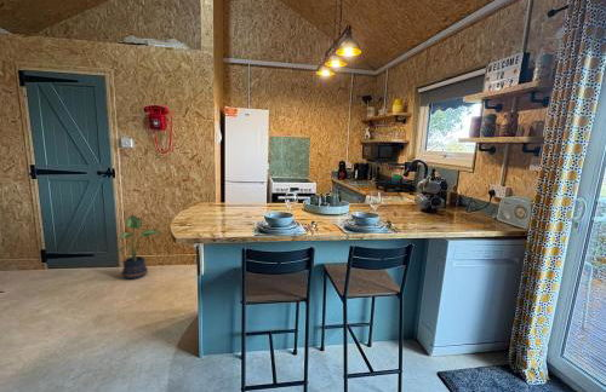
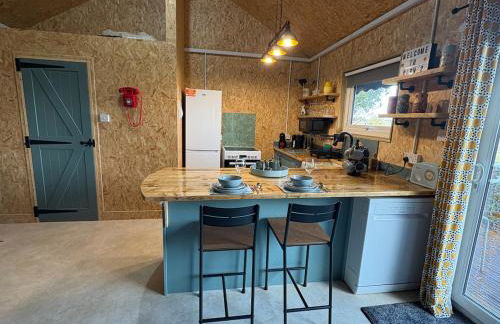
- potted plant (136, 247)
